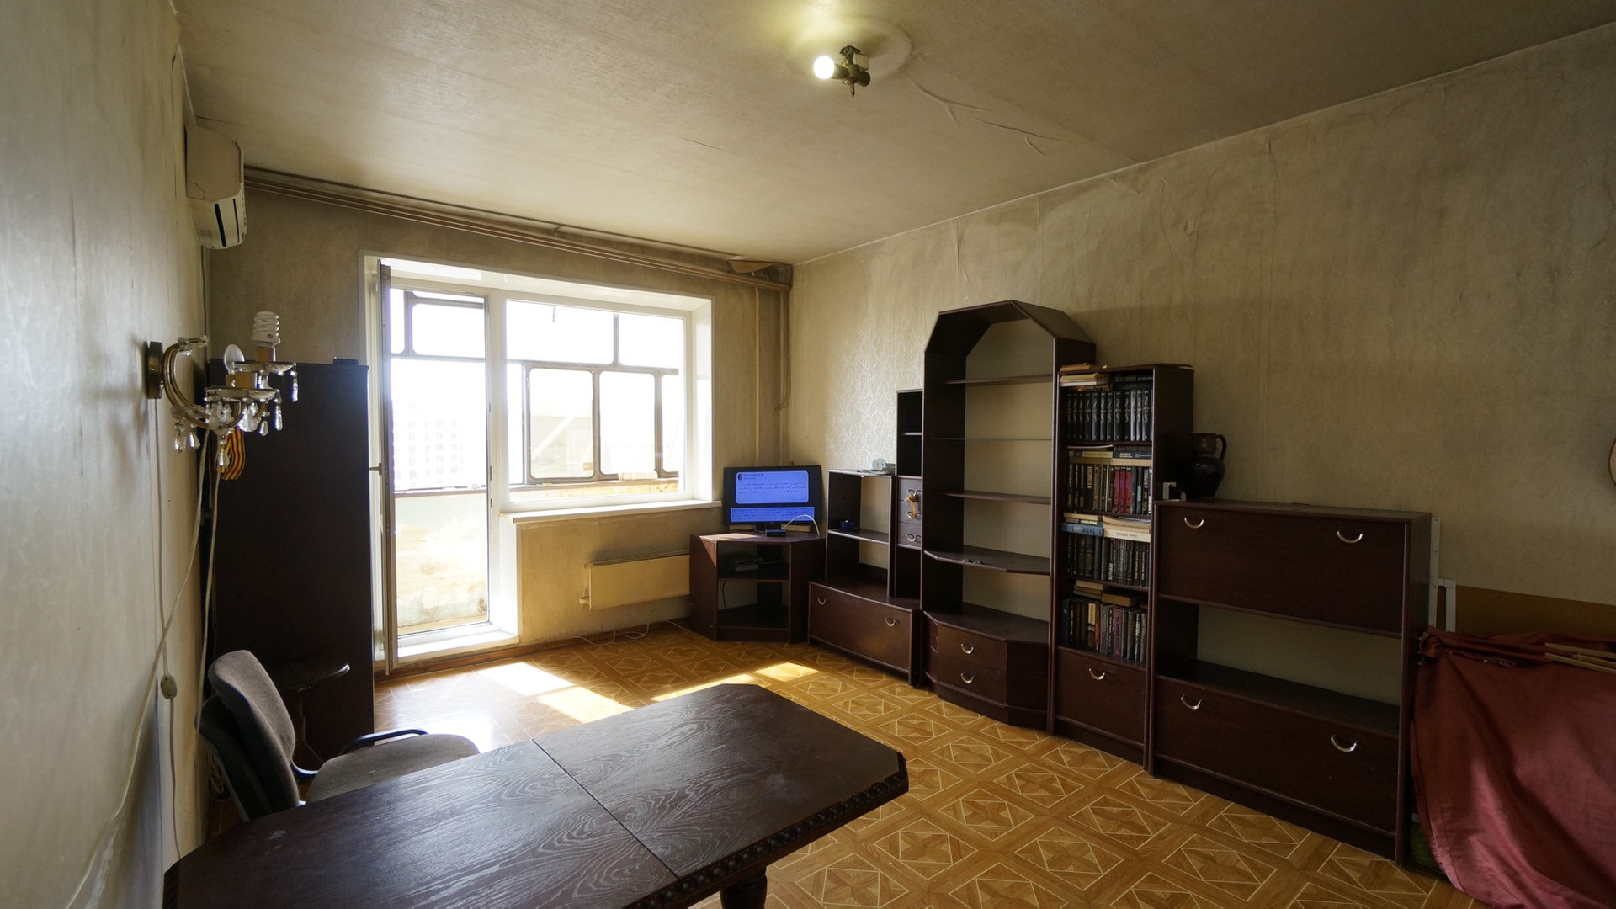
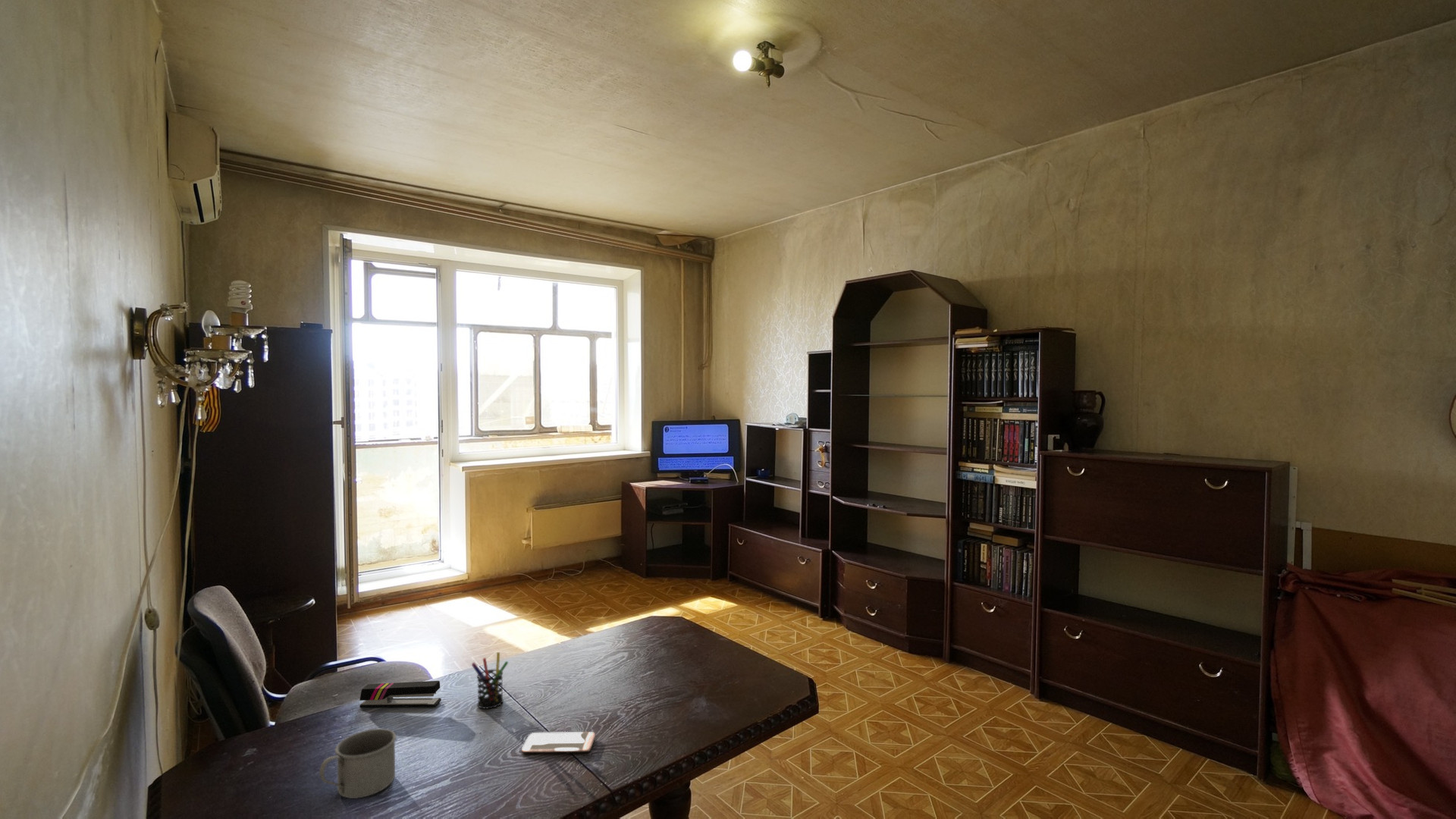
+ smartphone (559, 742)
+ mug (362, 764)
+ stapler (400, 693)
+ pen holder (492, 679)
